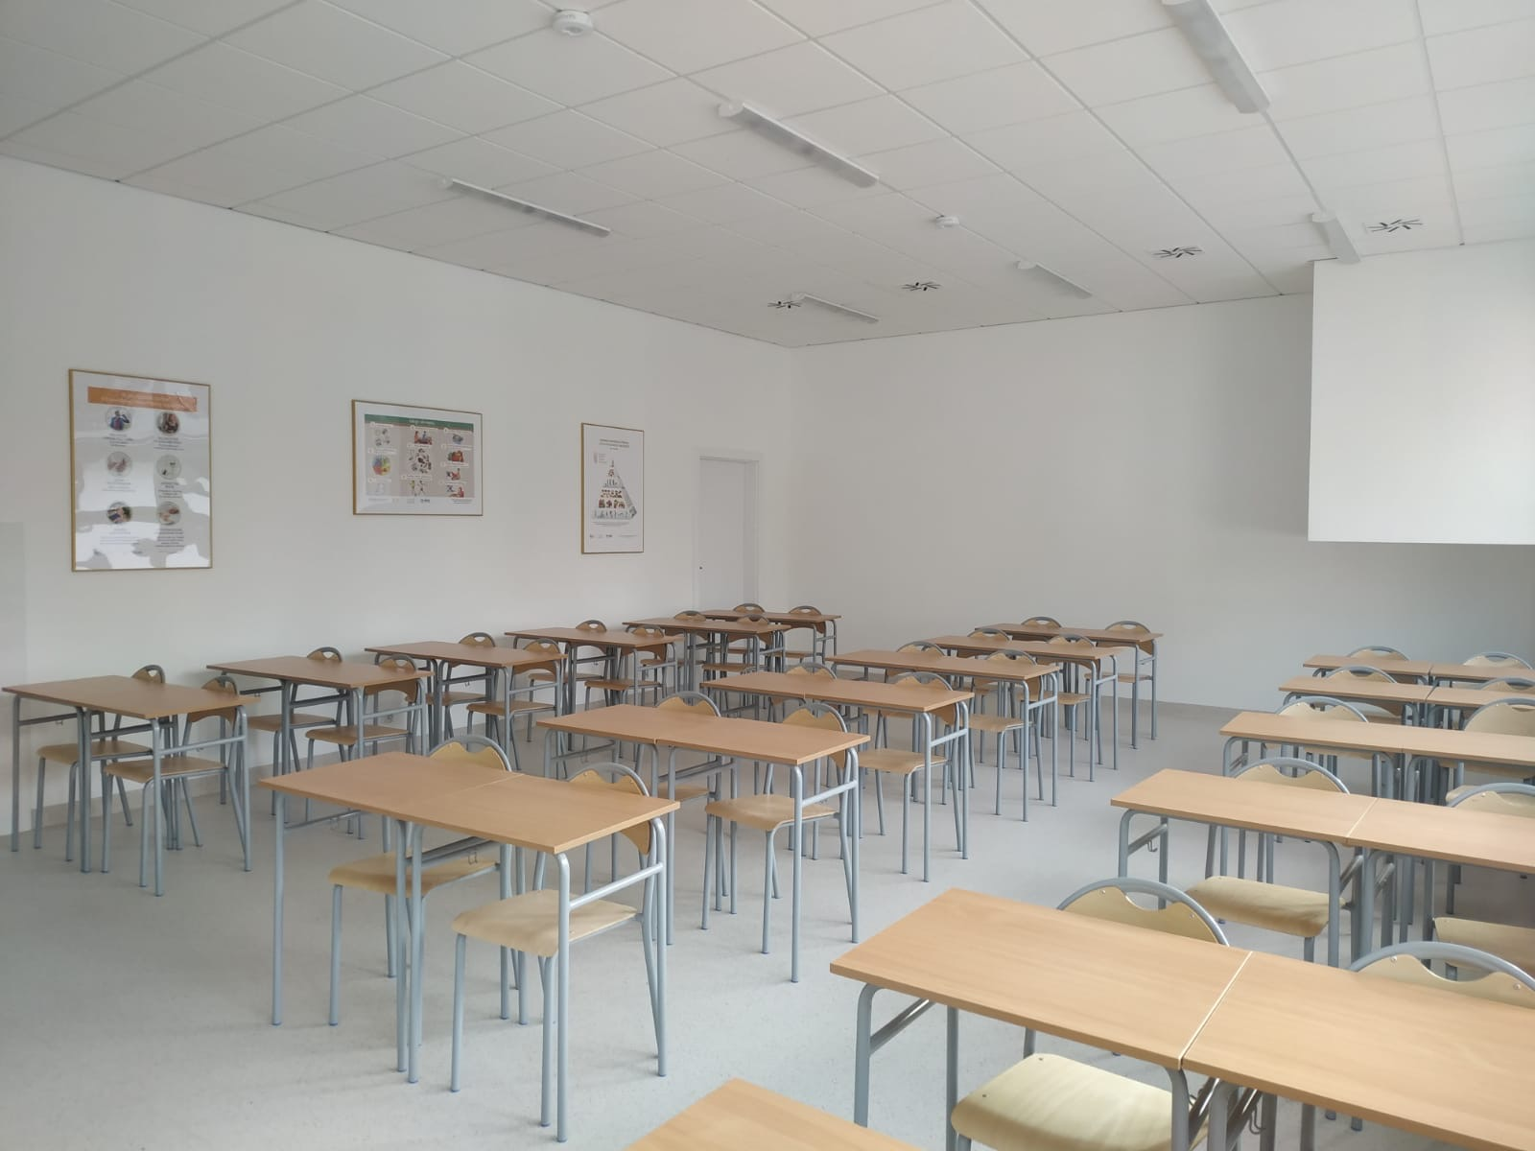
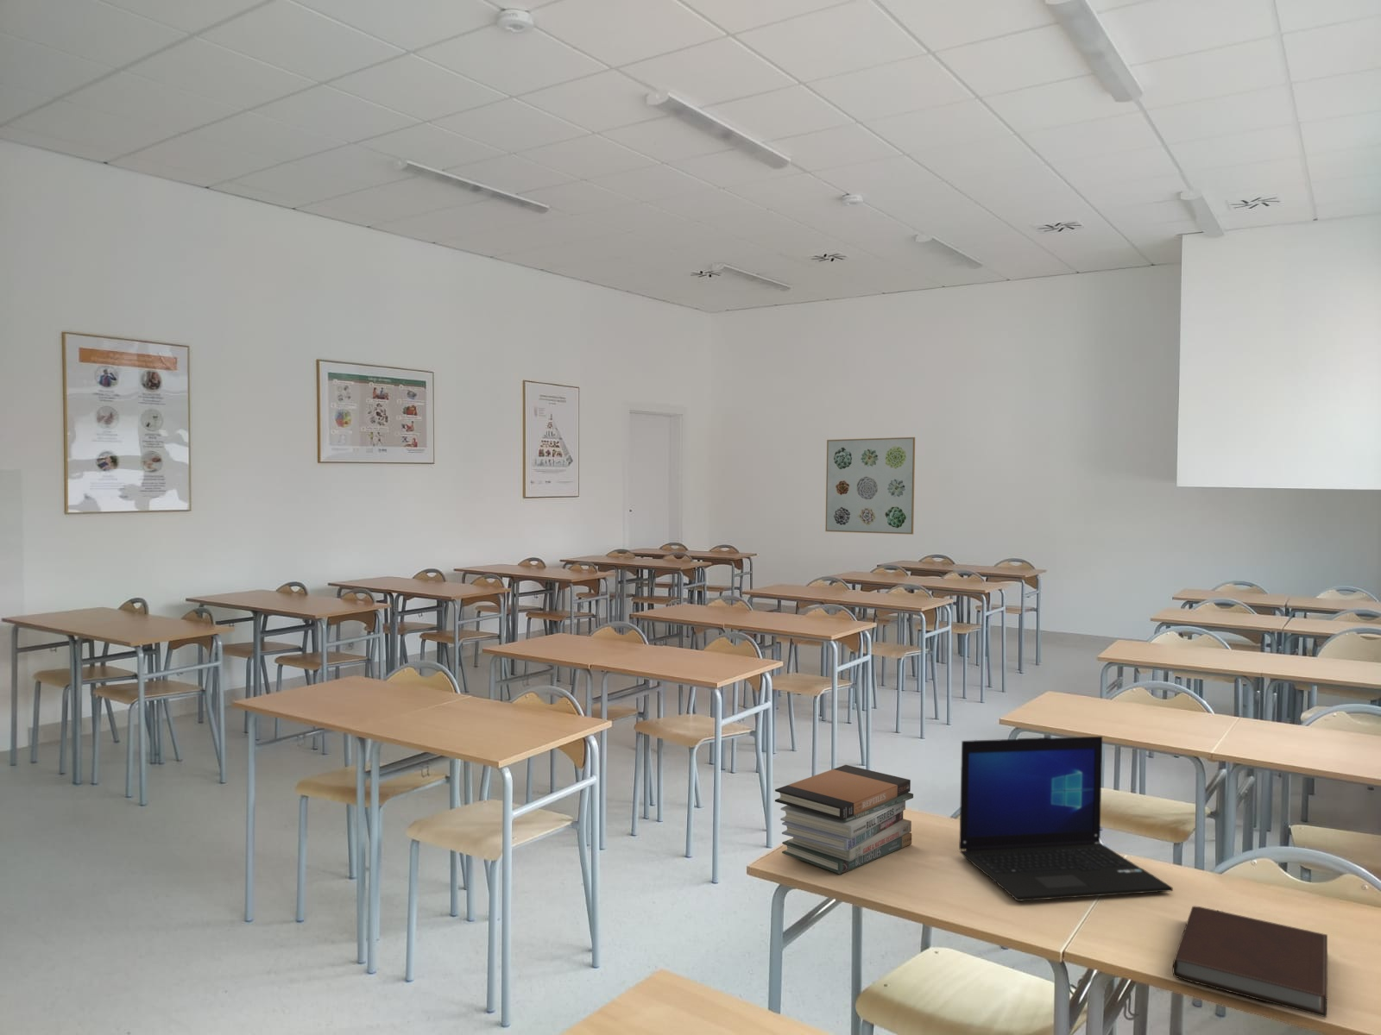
+ wall art (869, 486)
+ book stack (845, 816)
+ laptop (1061, 812)
+ notebook (1252, 955)
